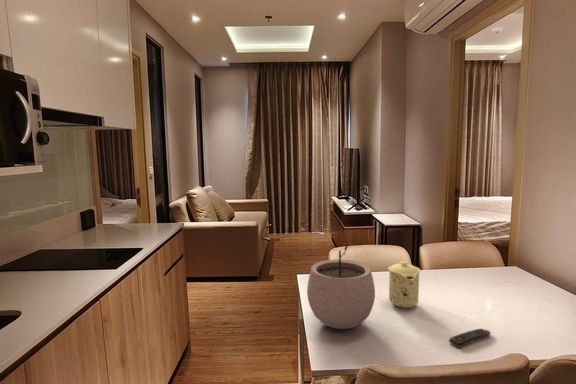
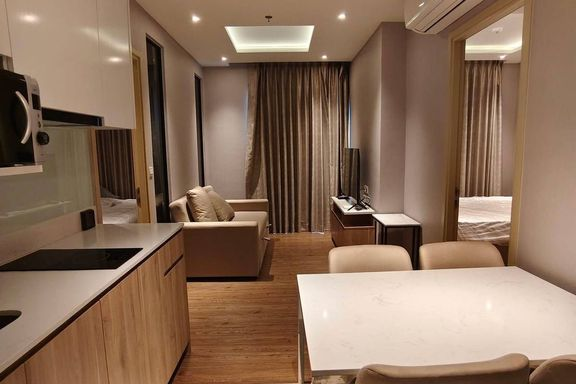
- plant pot (340, 283)
- remote control (471, 336)
- mug (402, 282)
